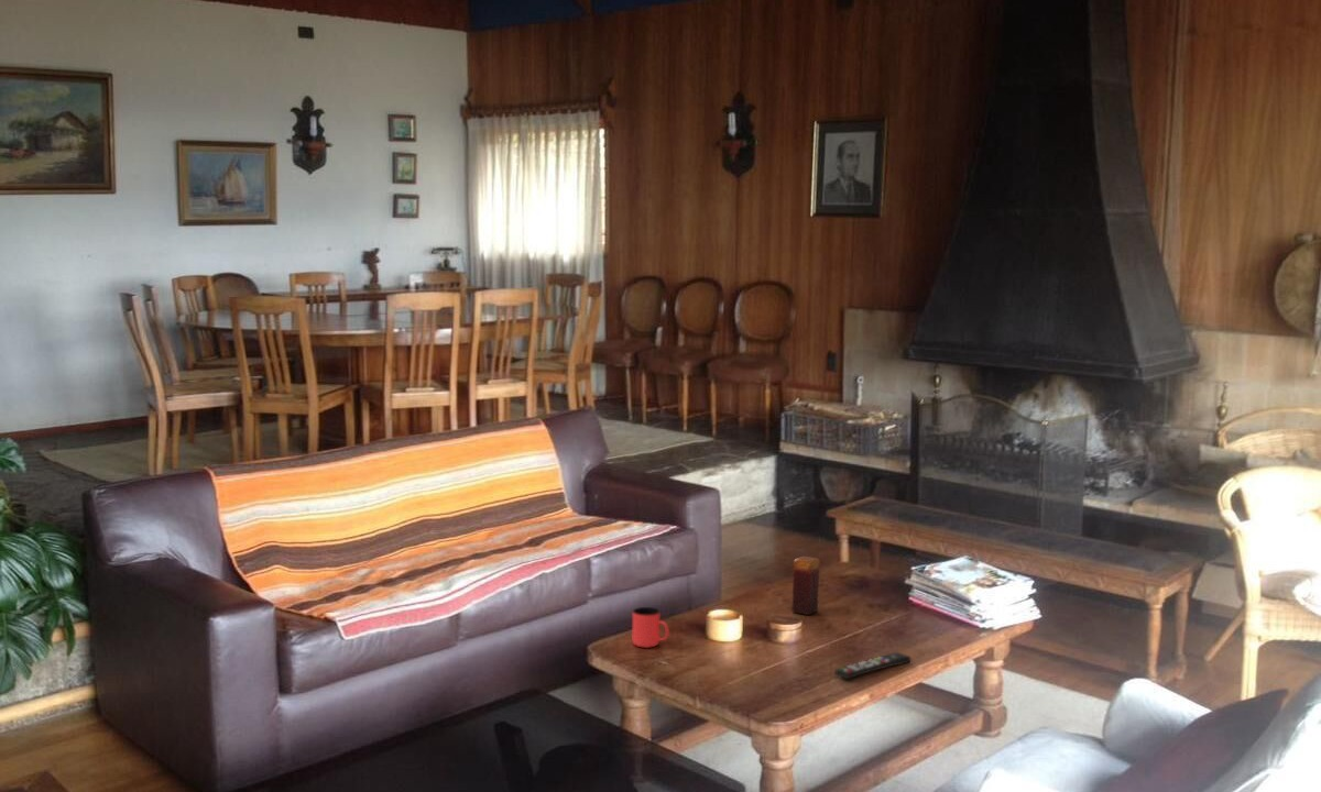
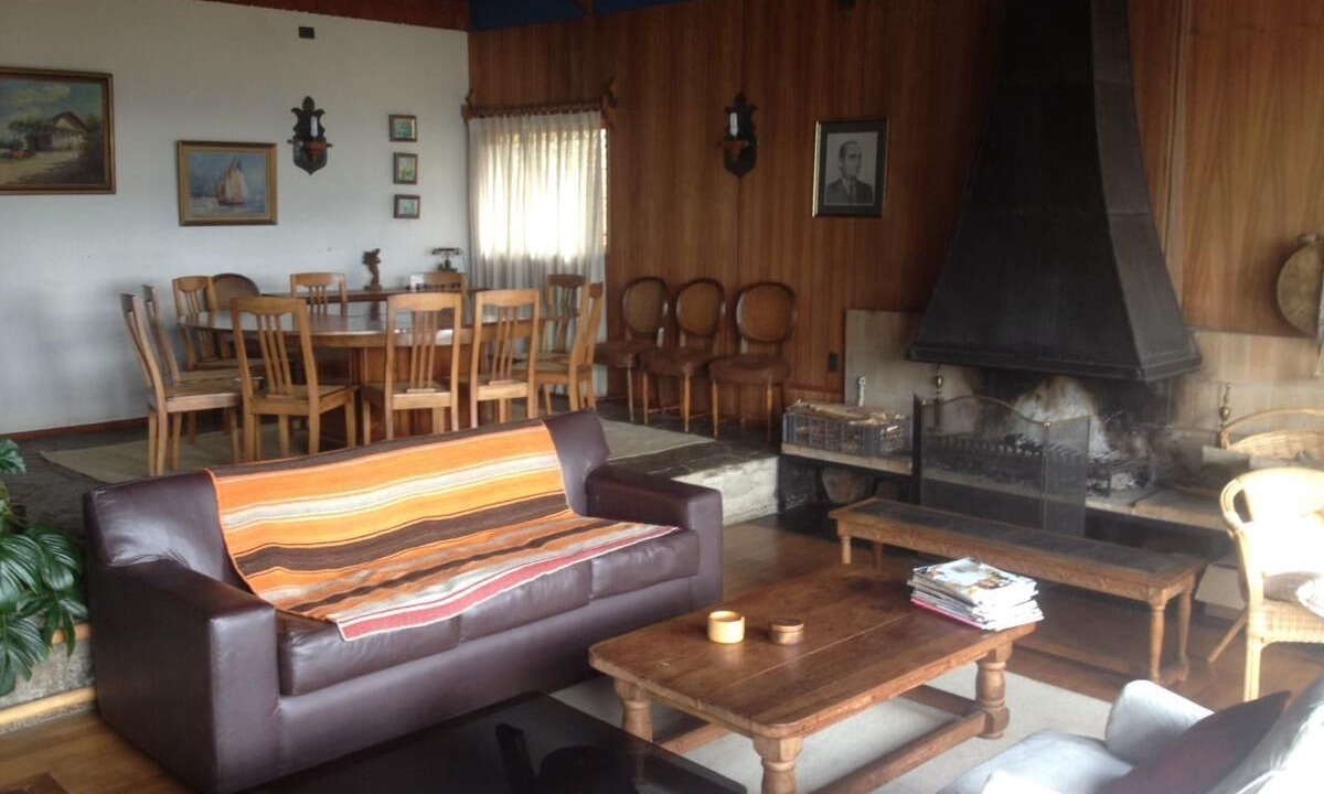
- candle (806, 584)
- cup (651, 628)
- remote control (873, 666)
